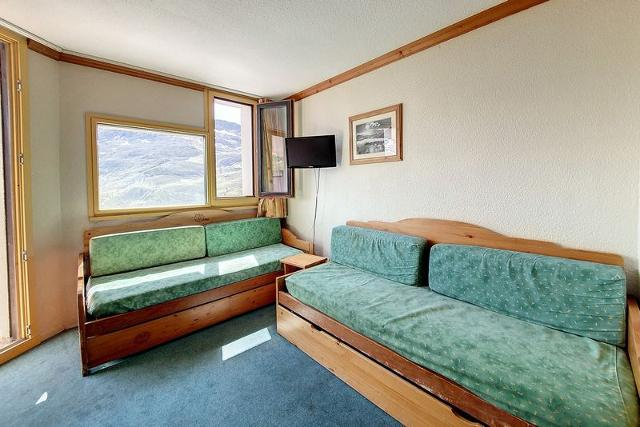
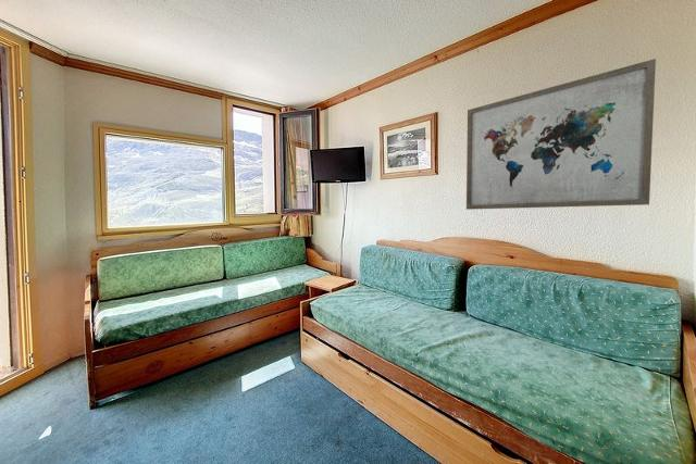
+ wall art (542, 149)
